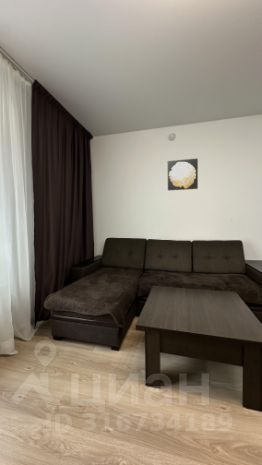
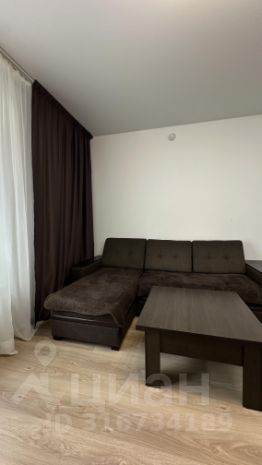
- wall art (182, 174)
